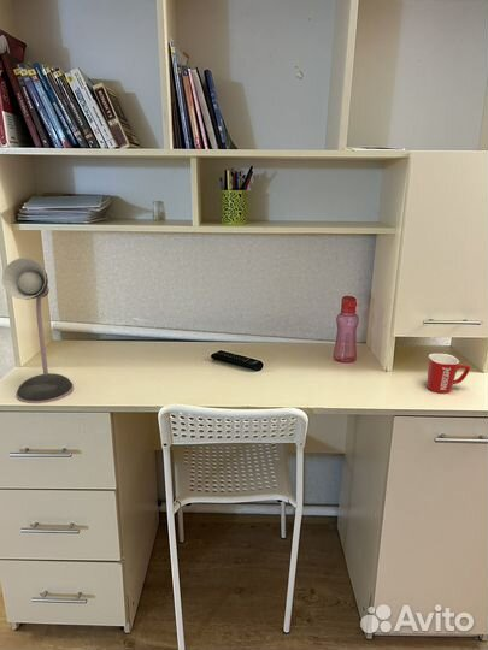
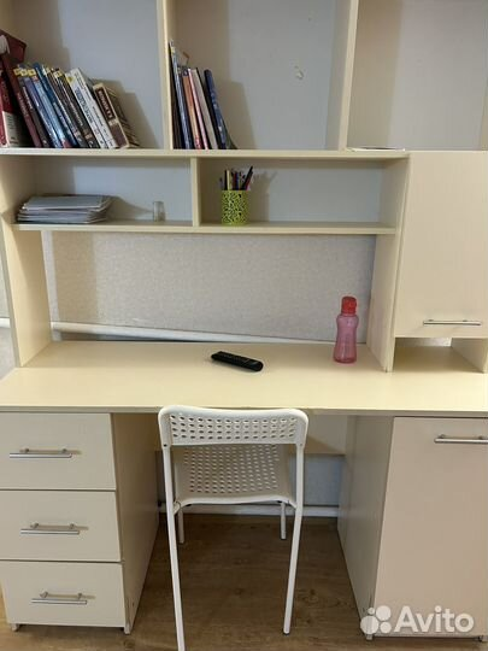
- mug (447, 373)
- desk lamp (39, 325)
